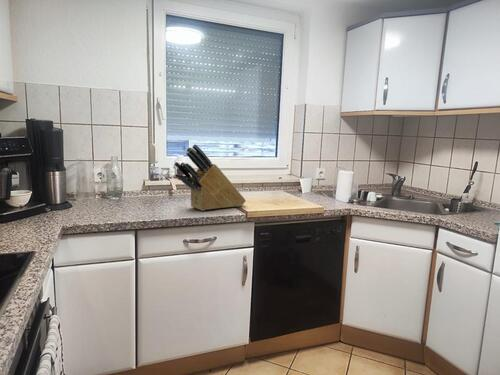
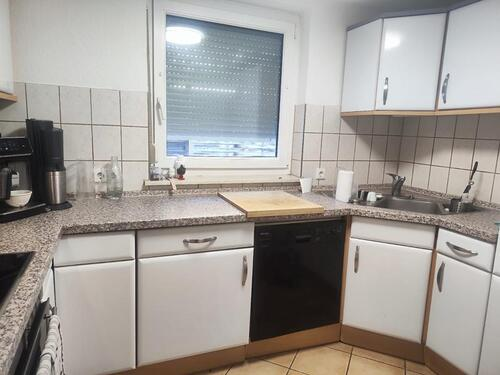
- knife block (211, 176)
